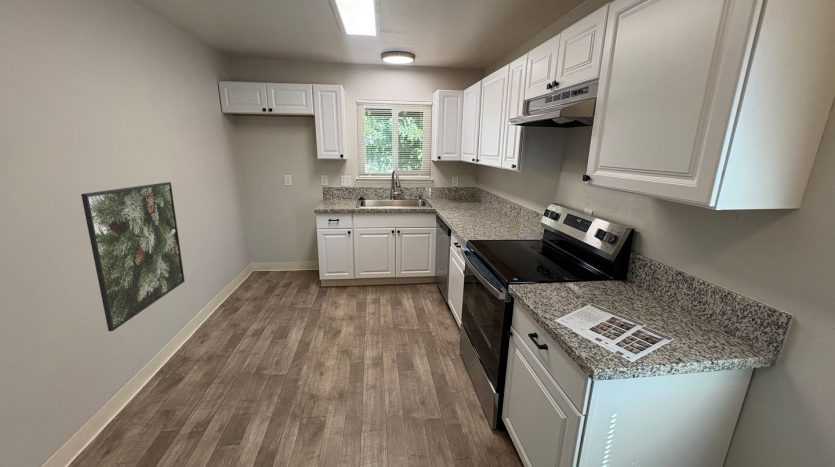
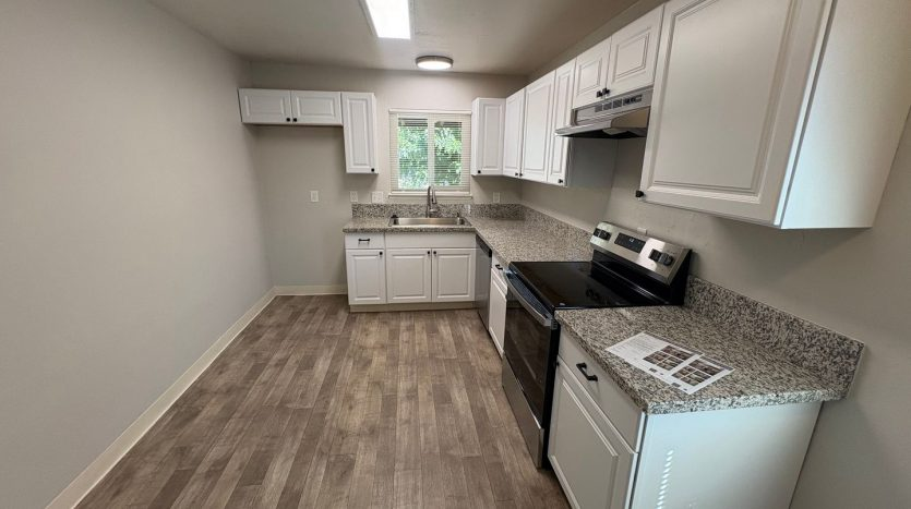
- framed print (143, 247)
